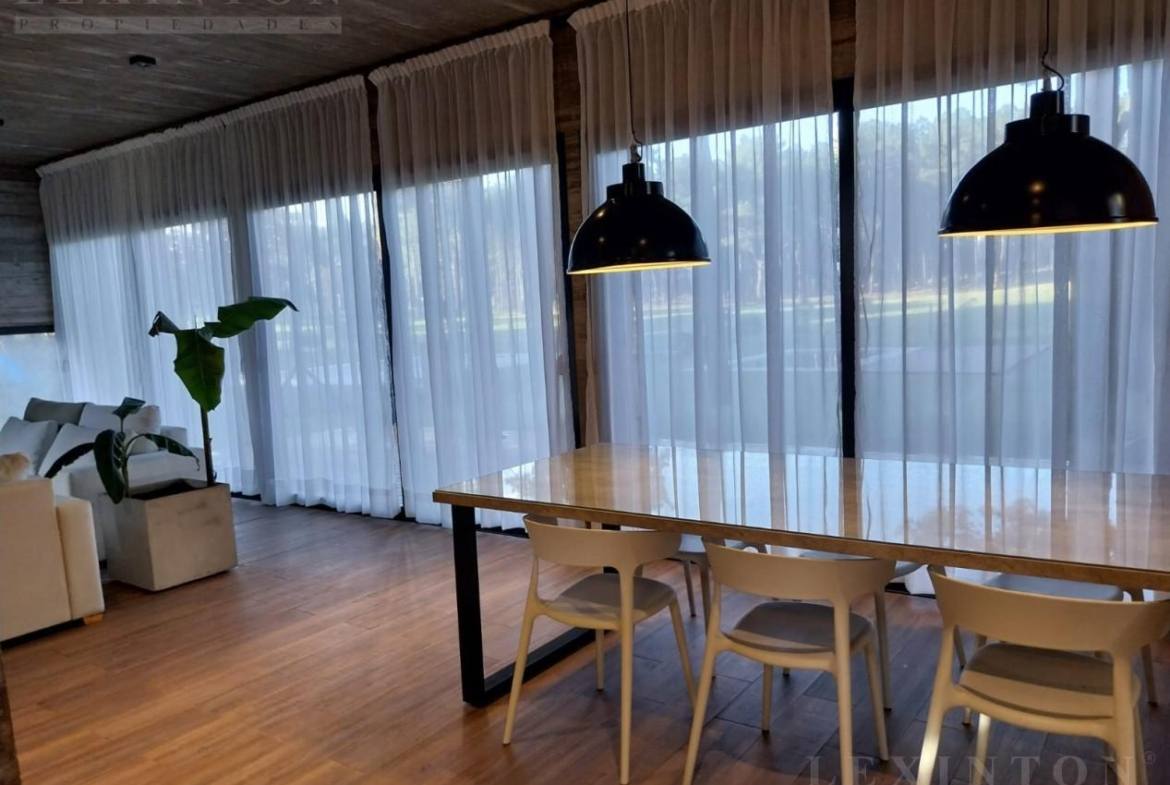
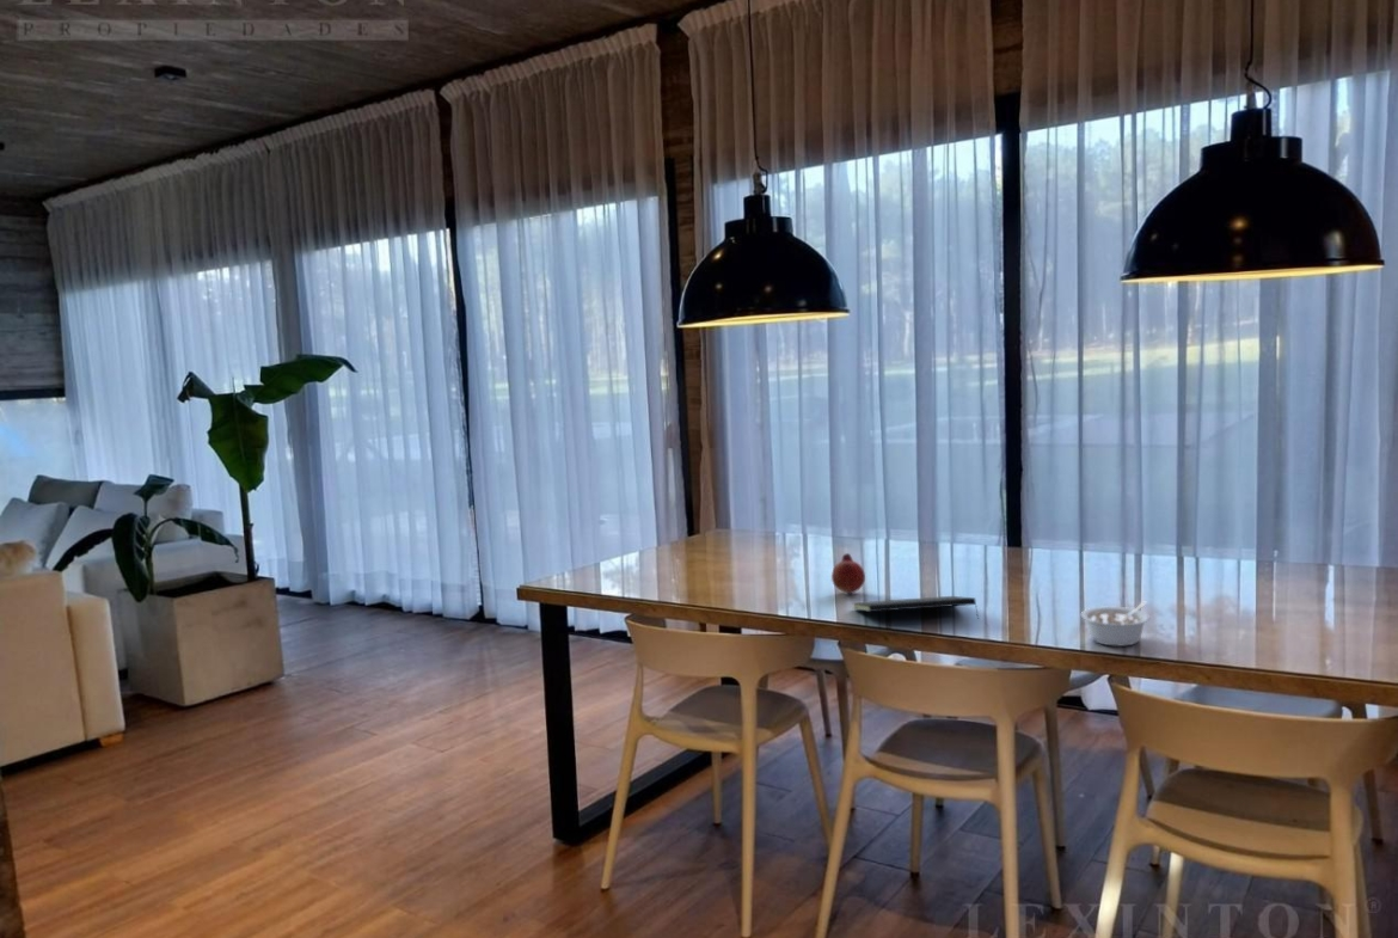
+ fruit (847, 574)
+ legume (1115, 624)
+ notepad (912, 603)
